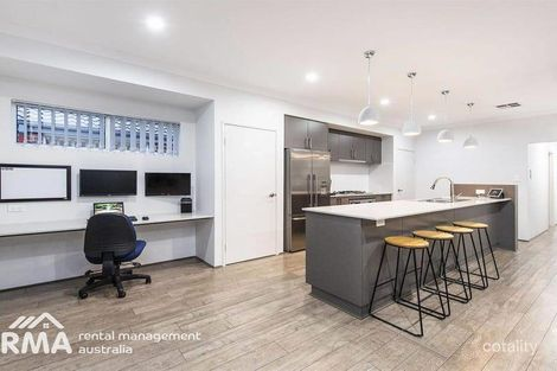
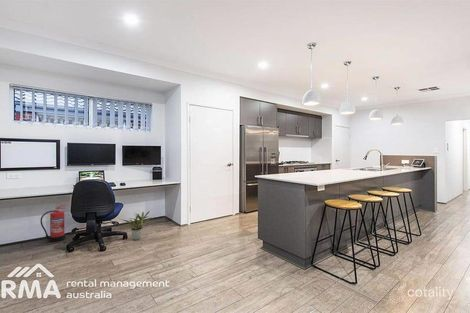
+ fire extinguisher (53, 222)
+ potted plant (139, 225)
